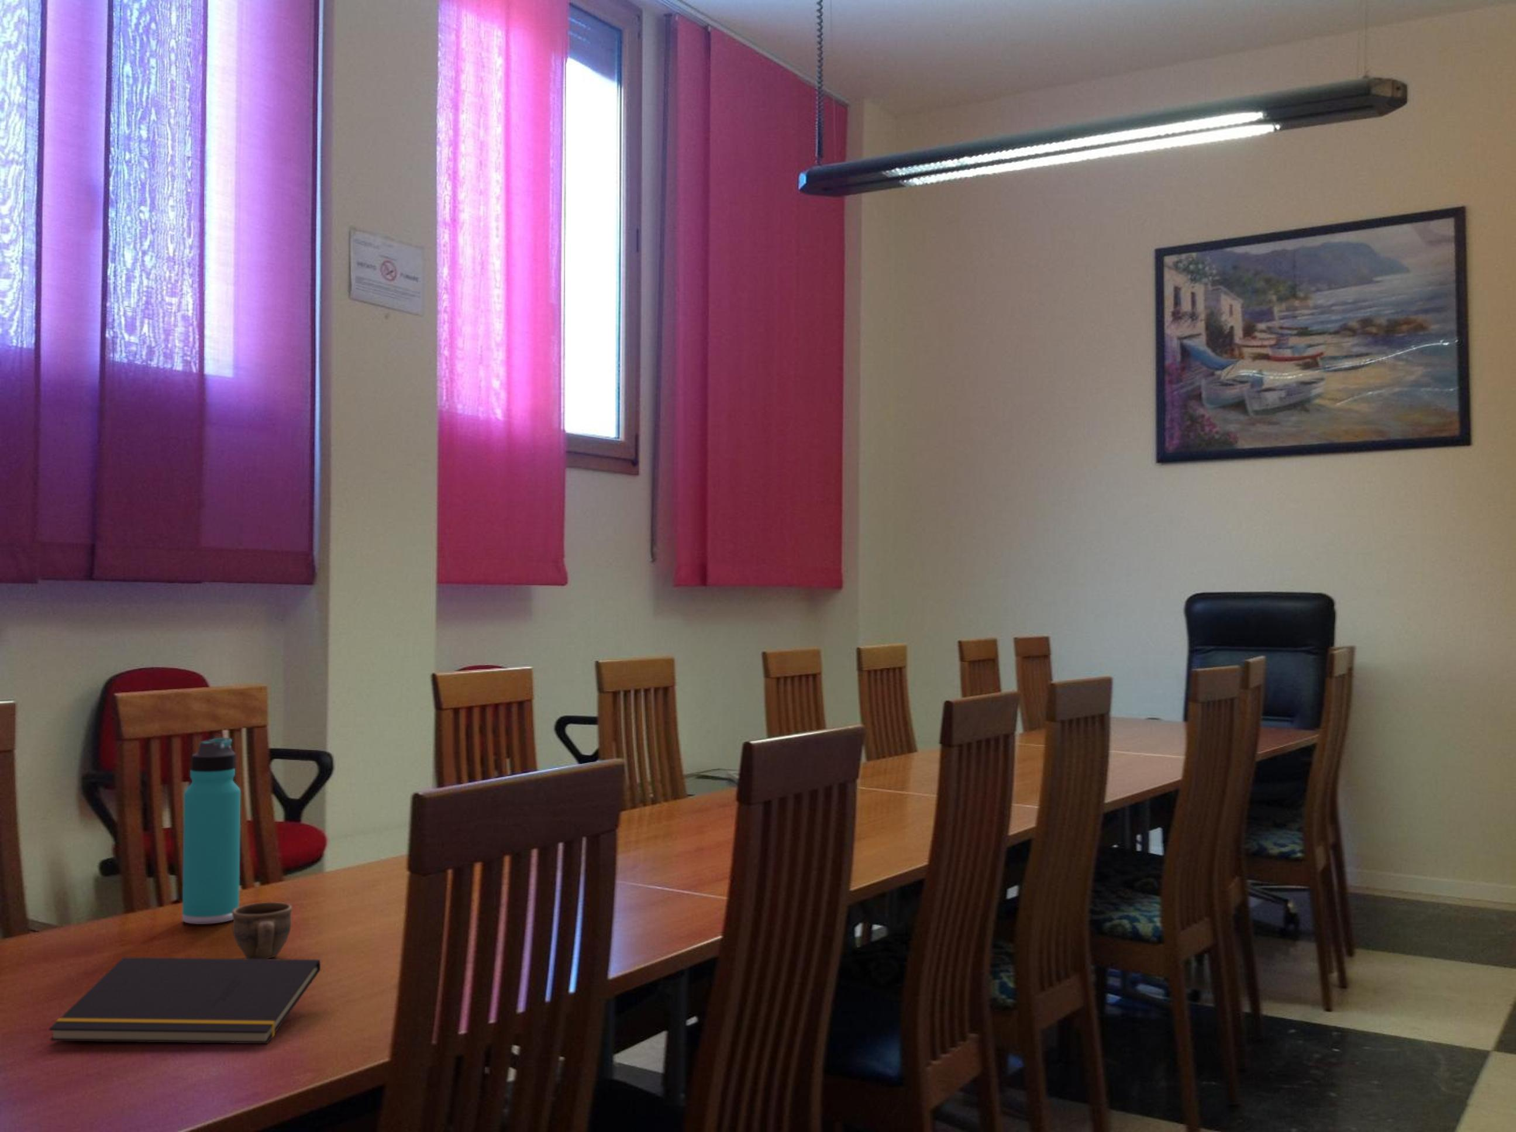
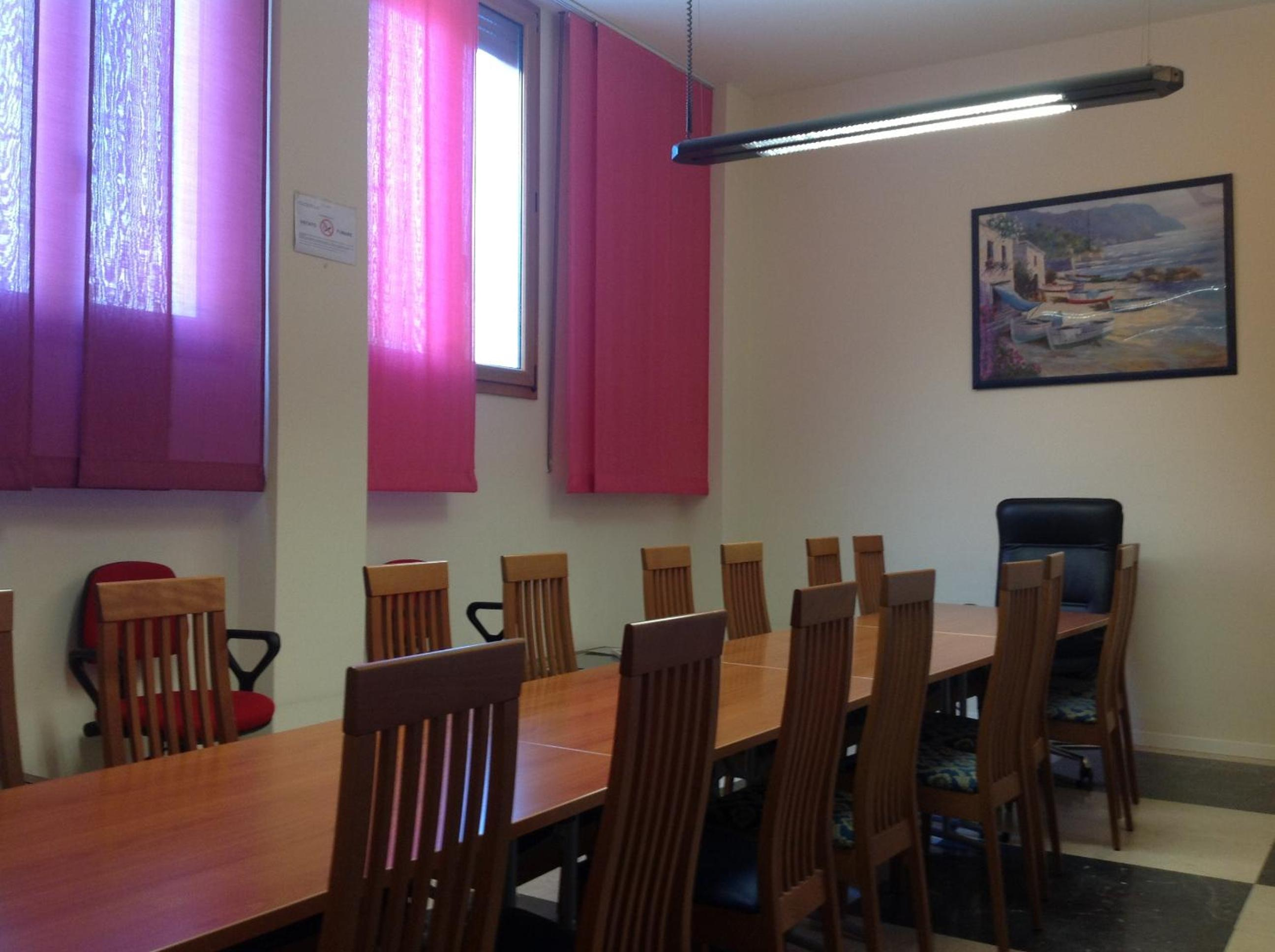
- cup (260, 935)
- thermos bottle (212, 829)
- notepad (191, 998)
